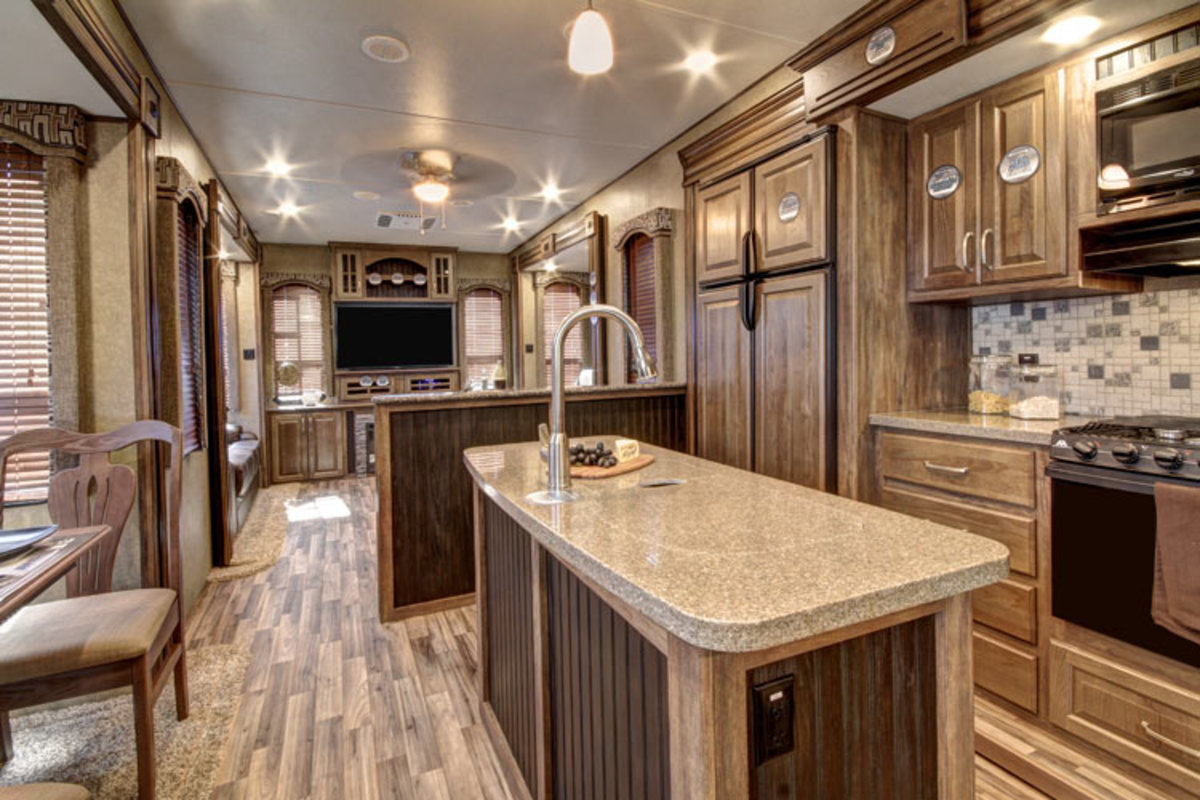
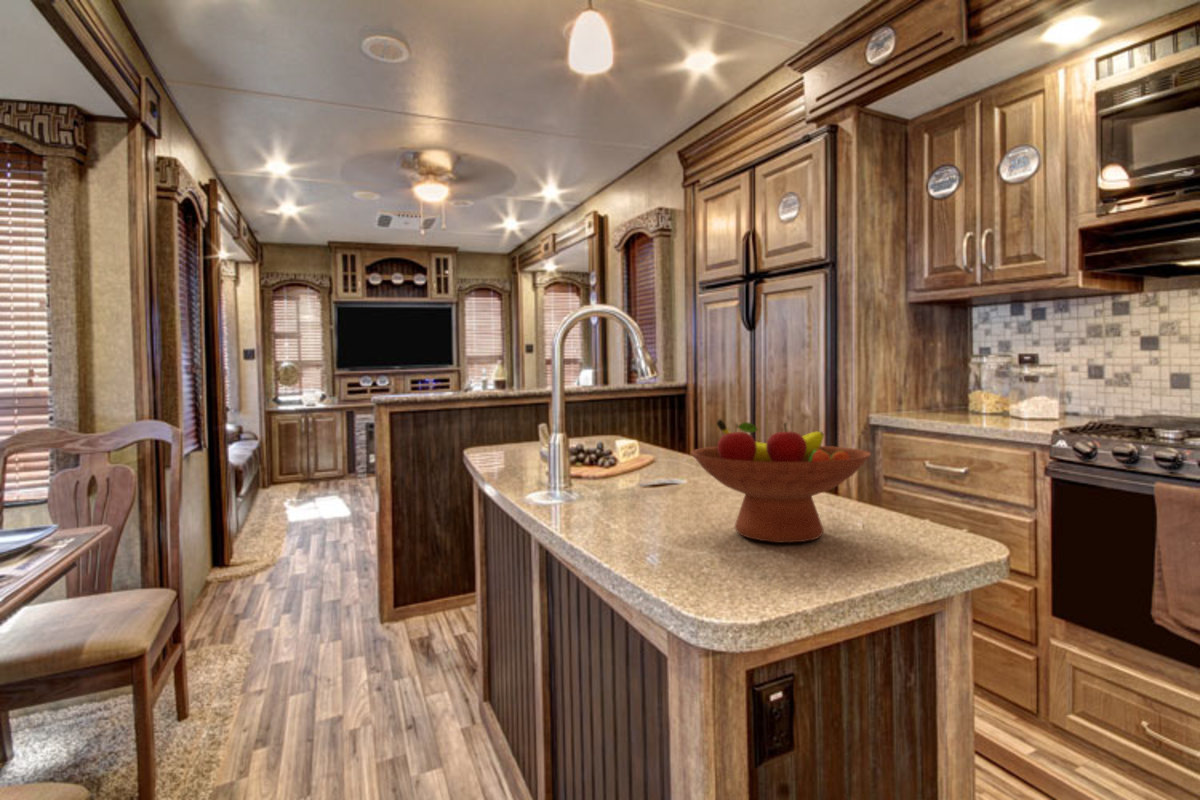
+ fruit bowl (777, 476)
